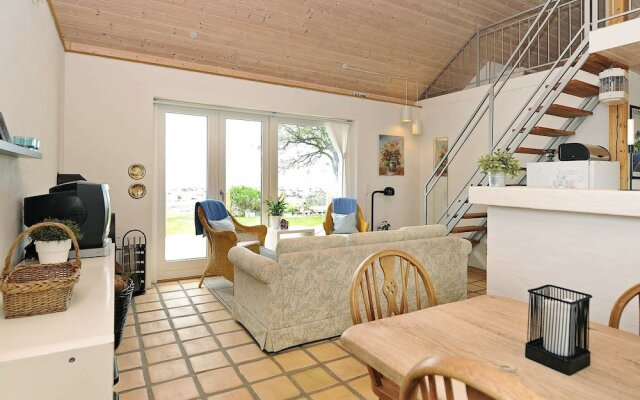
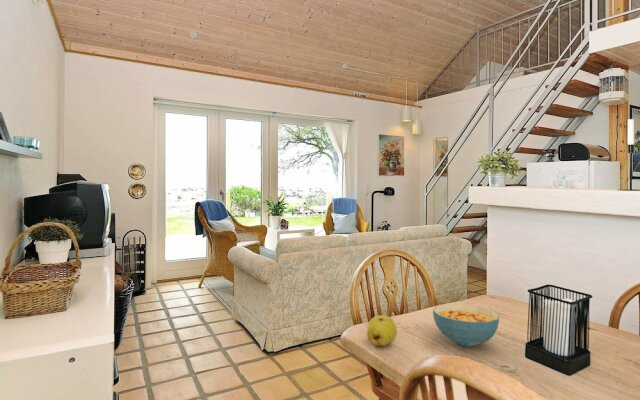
+ fruit (382, 328)
+ cereal bowl (465, 327)
